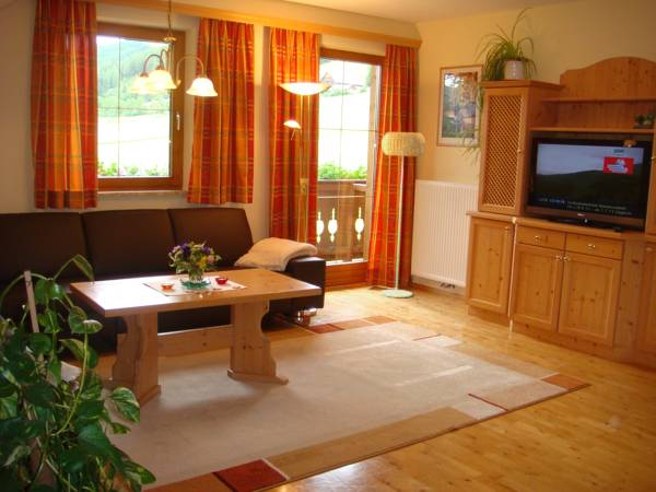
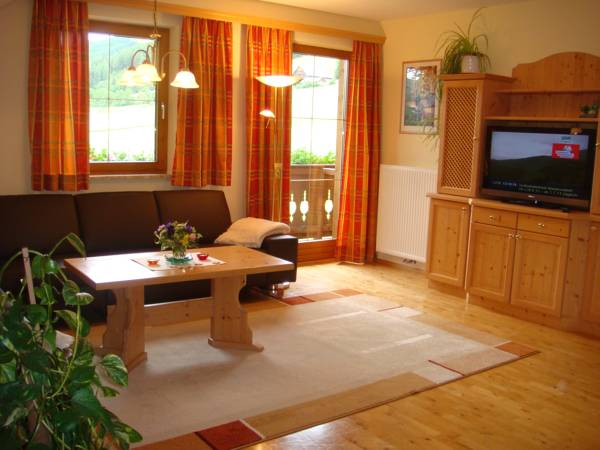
- floor lamp (399, 214)
